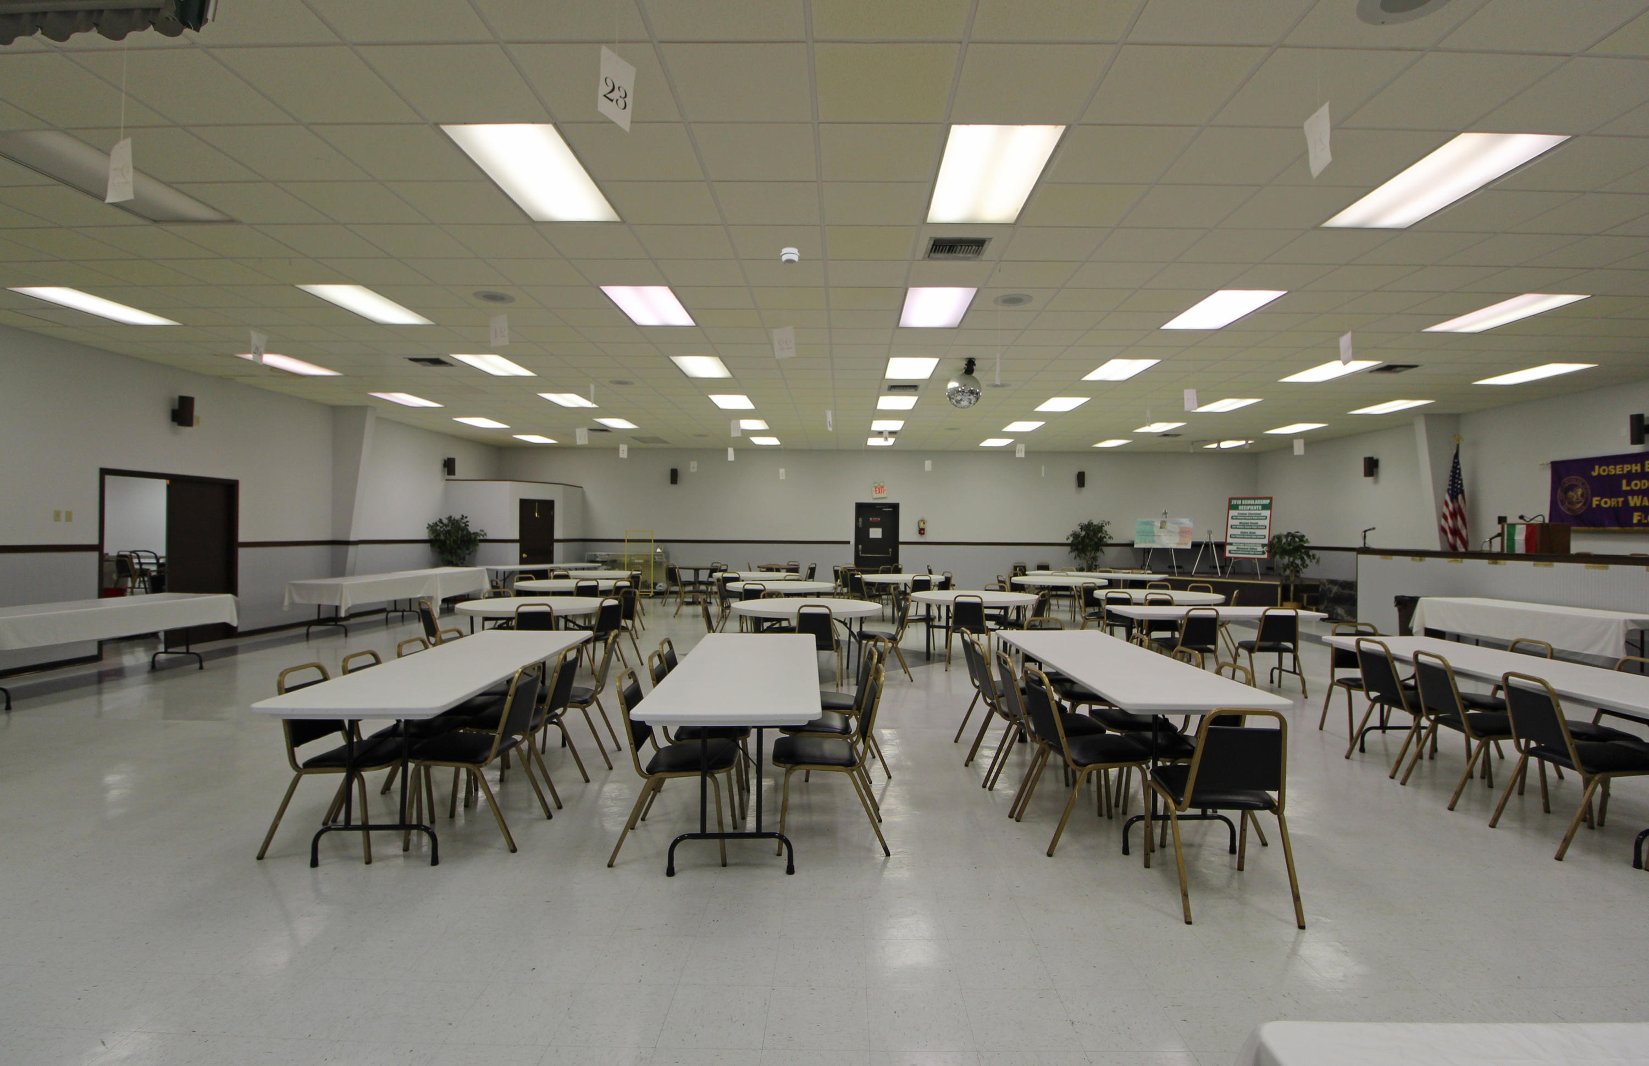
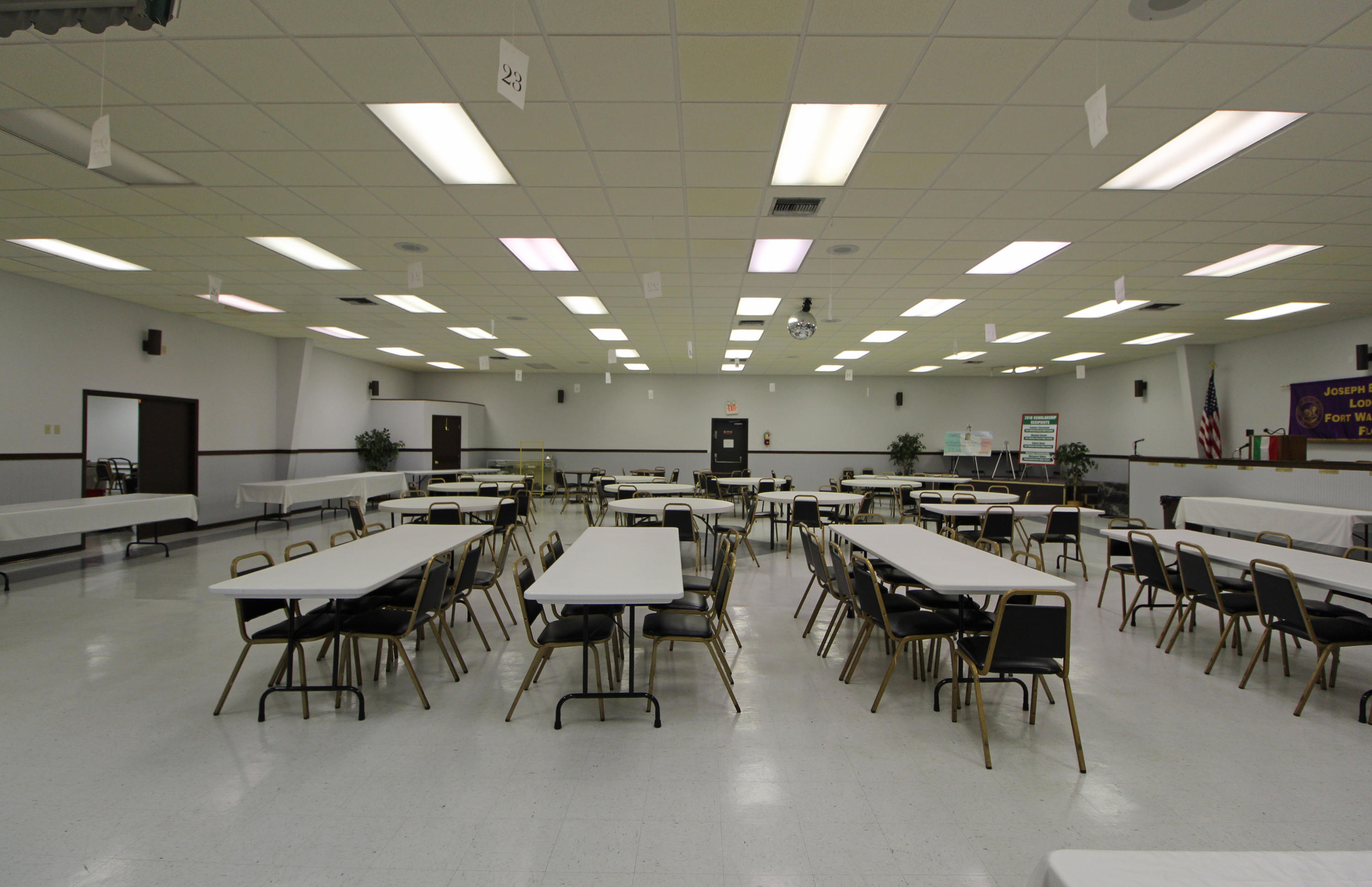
- smoke detector (790, 256)
